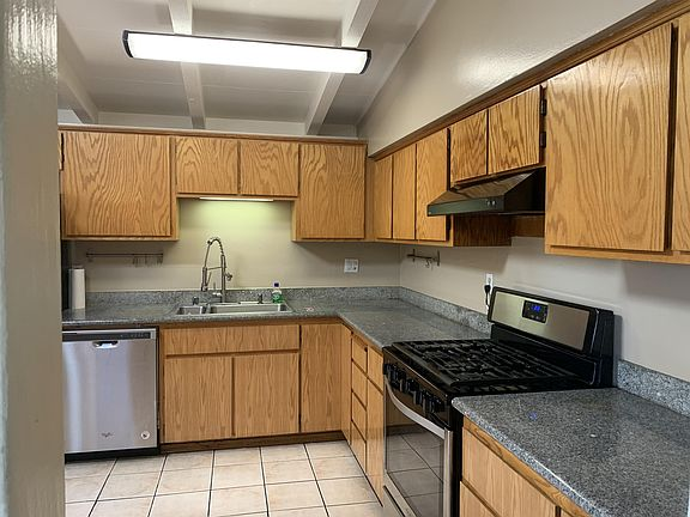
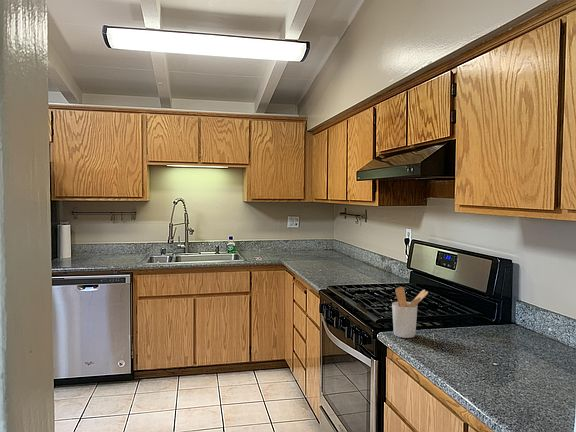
+ utensil holder (410, 311)
